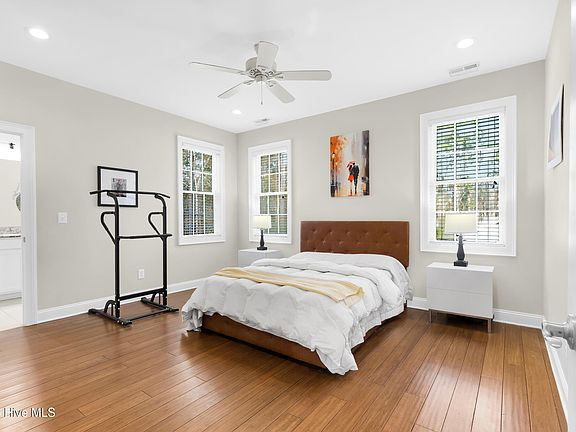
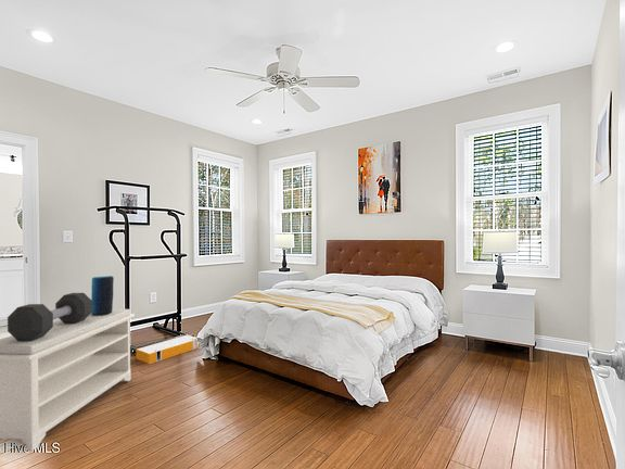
+ foam roller (102, 294)
+ bench (69, 365)
+ dumbbell (54, 314)
+ storage bin (169, 347)
